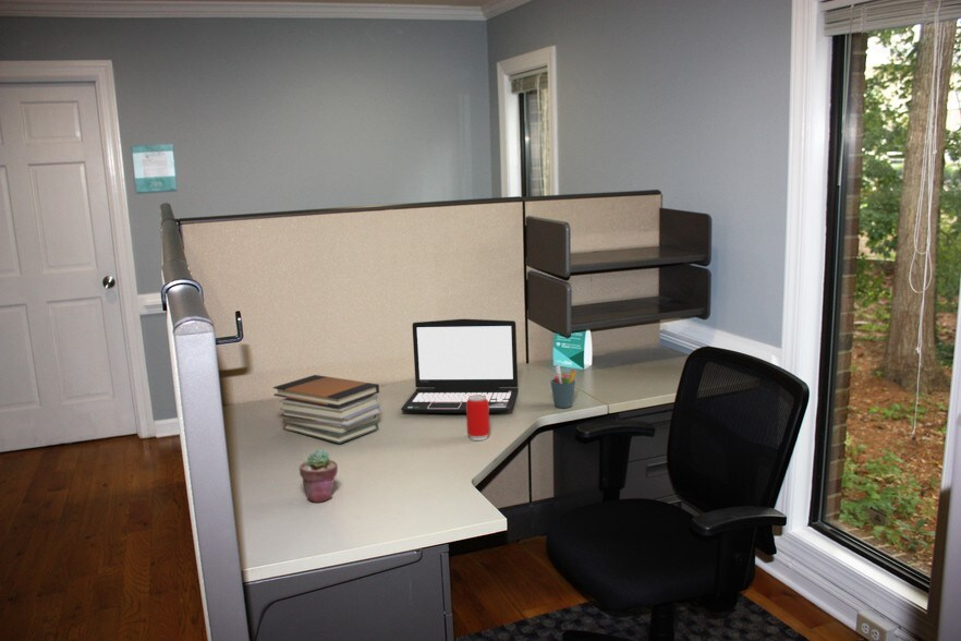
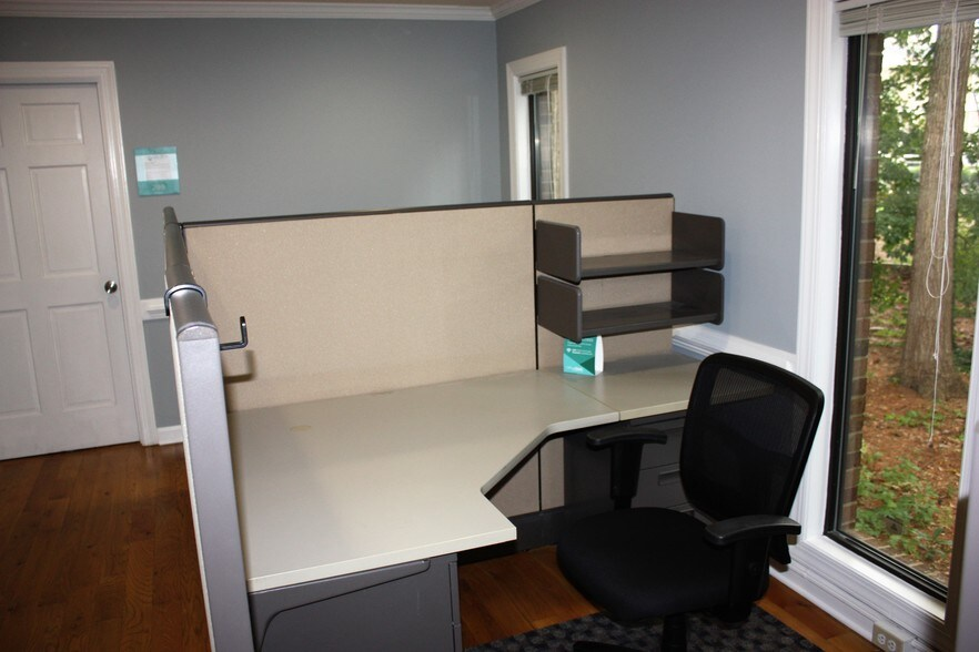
- pen holder (563, 386)
- potted succulent (318, 474)
- book stack (328, 408)
- beverage can (477, 418)
- laptop (459, 365)
